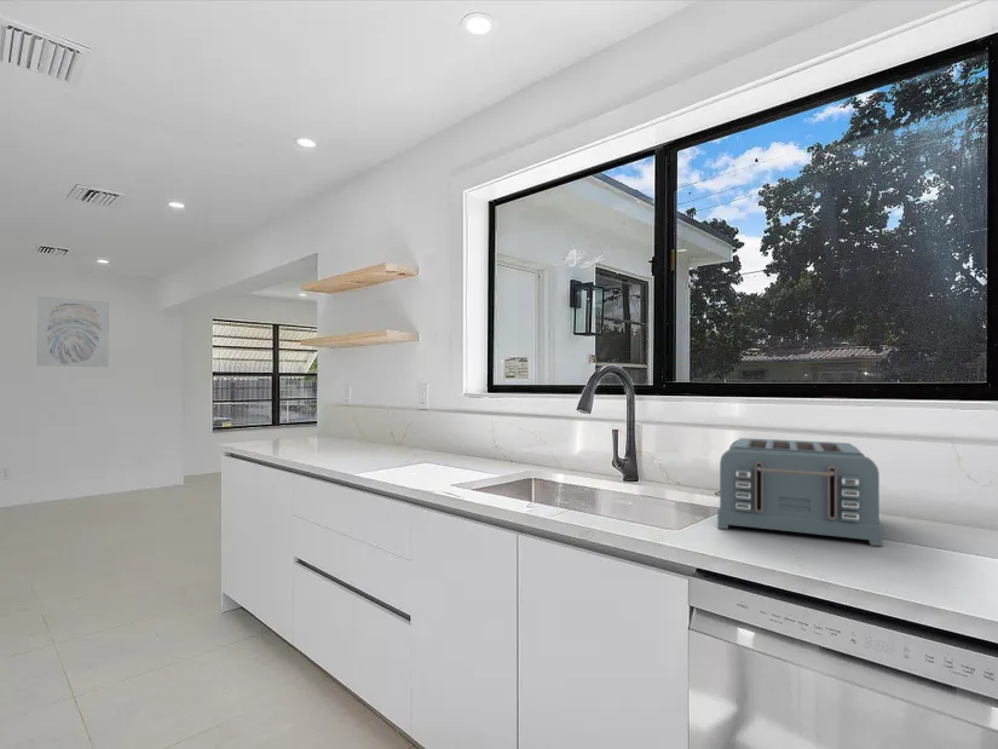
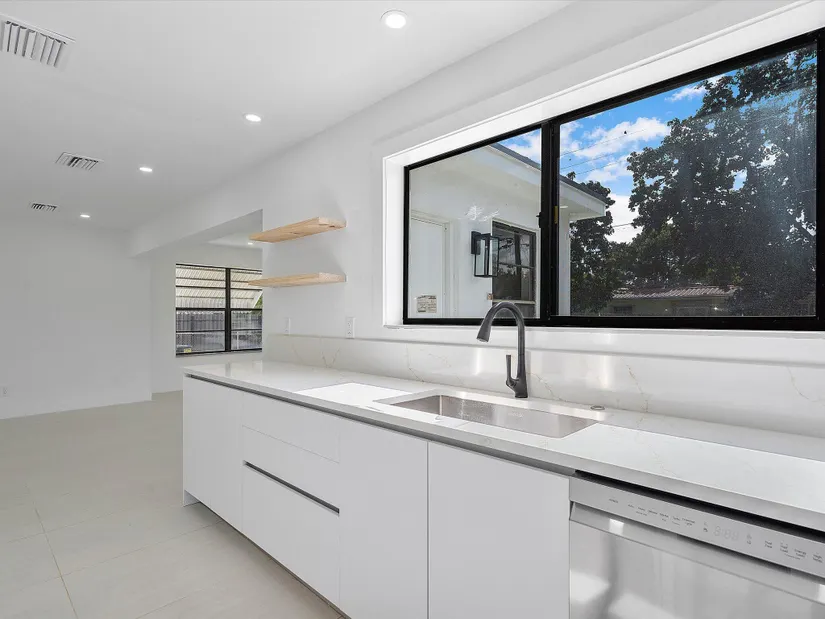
- wall art (74, 333)
- toaster (794, 484)
